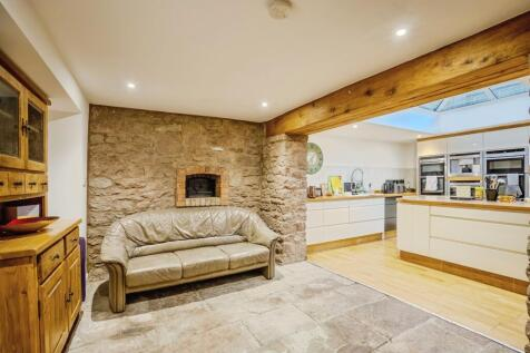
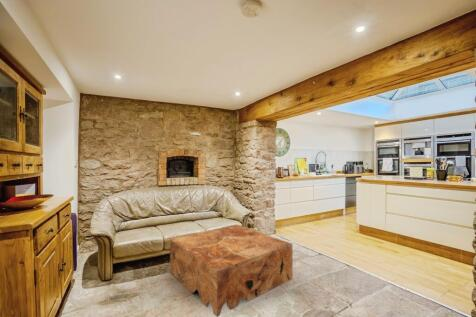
+ coffee table (229, 258)
